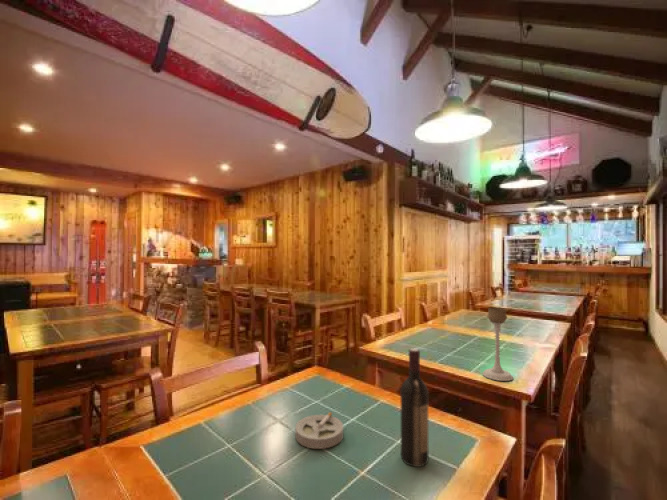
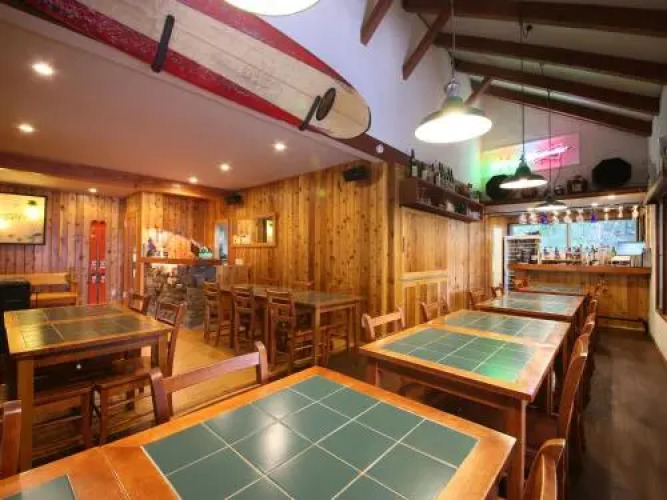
- candle holder (497, 342)
- ashtray (319, 428)
- wine bottle (414, 403)
